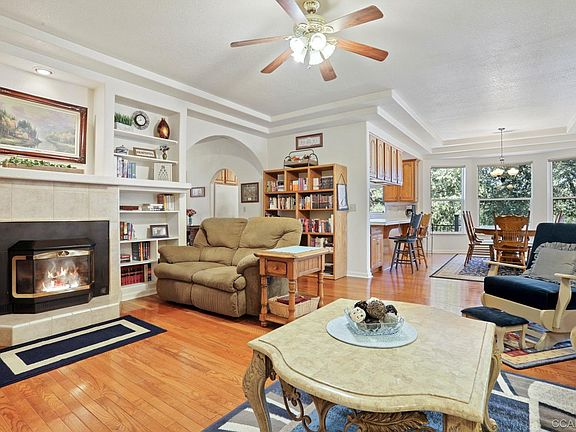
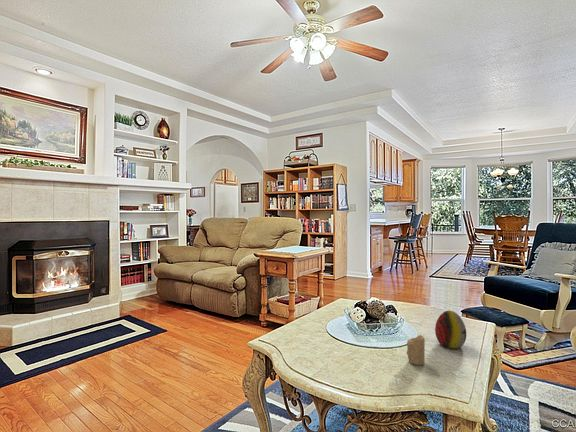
+ candle (415, 348)
+ decorative egg (450, 327)
